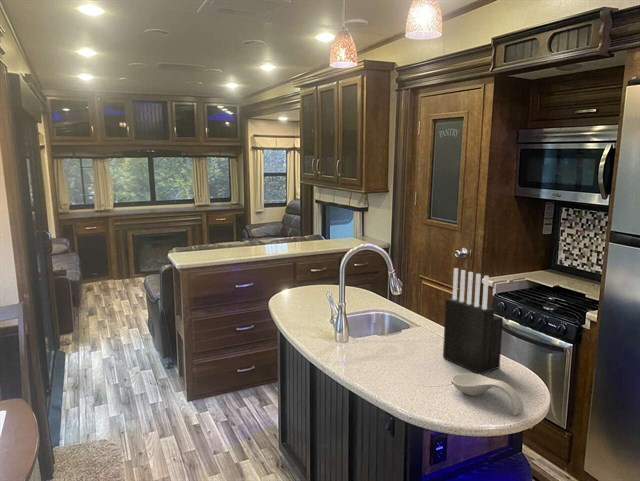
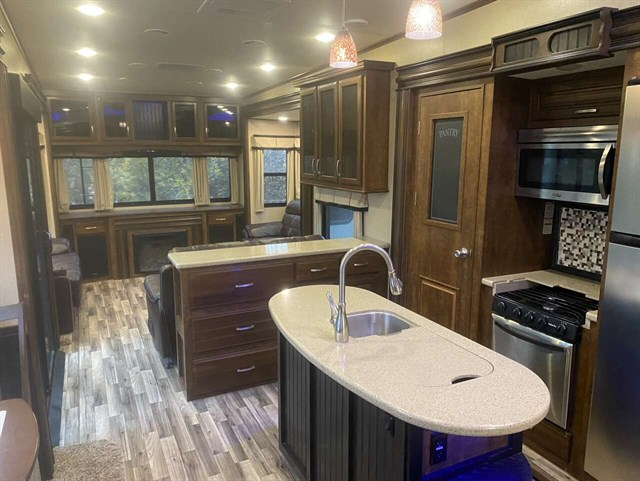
- knife block (475, 317)
- spoon rest (486, 387)
